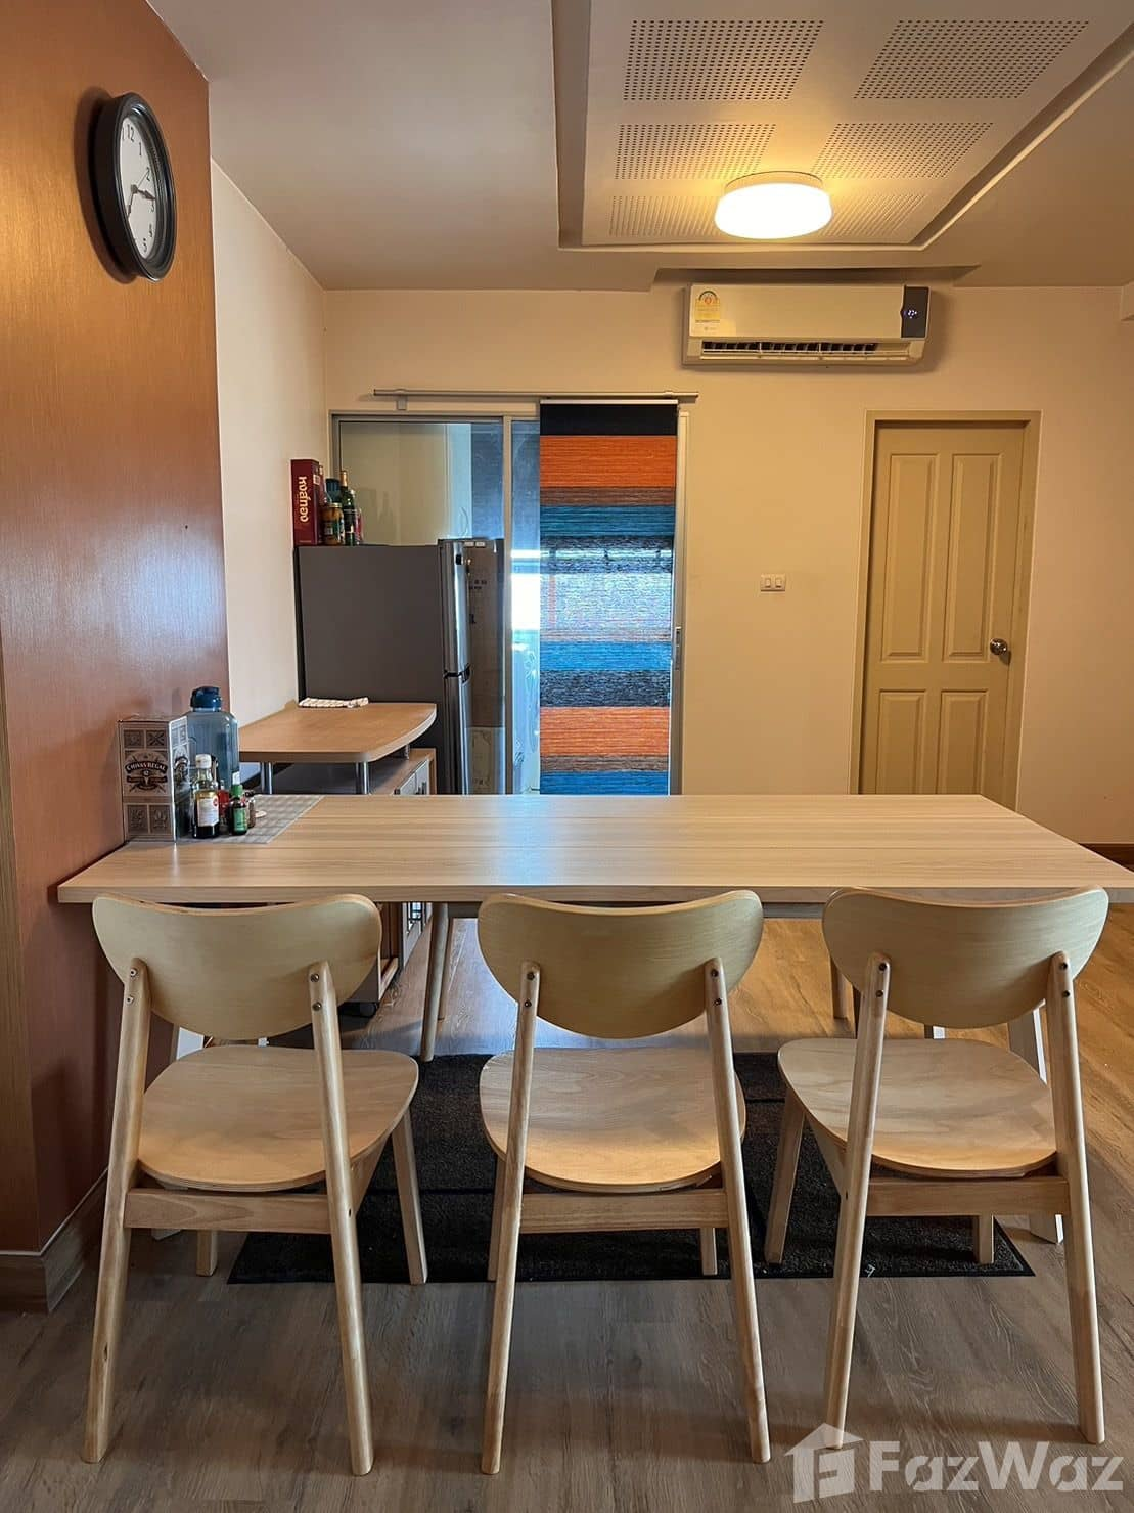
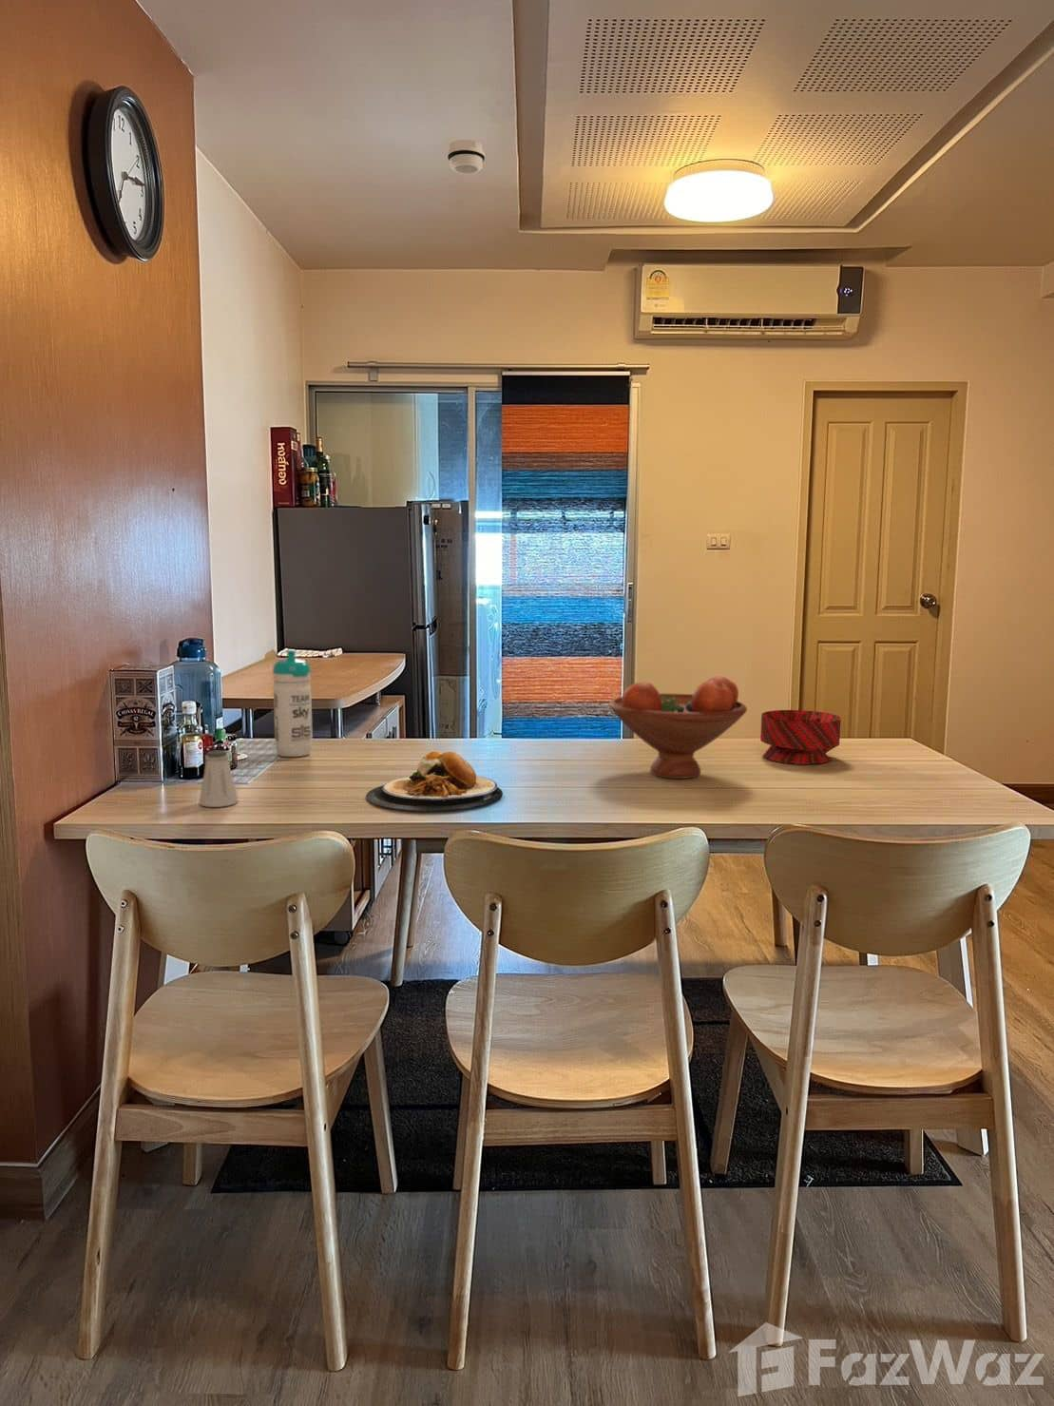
+ fruit bowl (676, 724)
+ water bottle (292, 702)
+ plate (434, 775)
+ bowl (799, 736)
+ saltshaker (218, 777)
+ smoke detector (466, 157)
